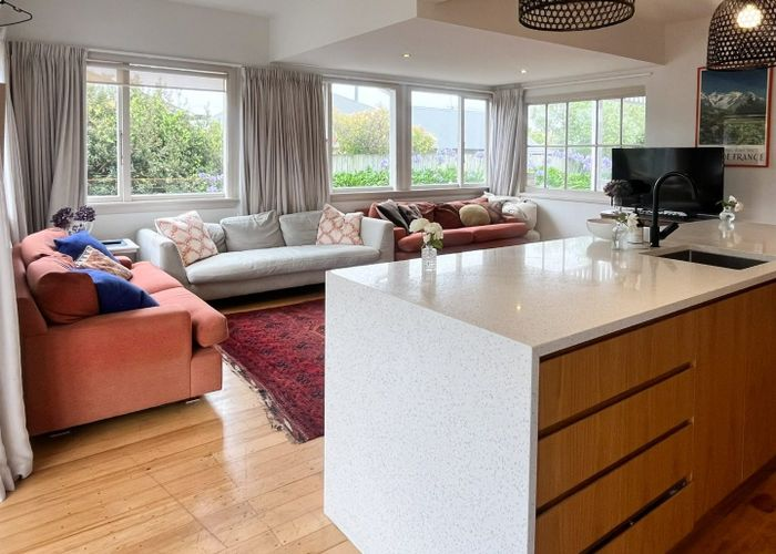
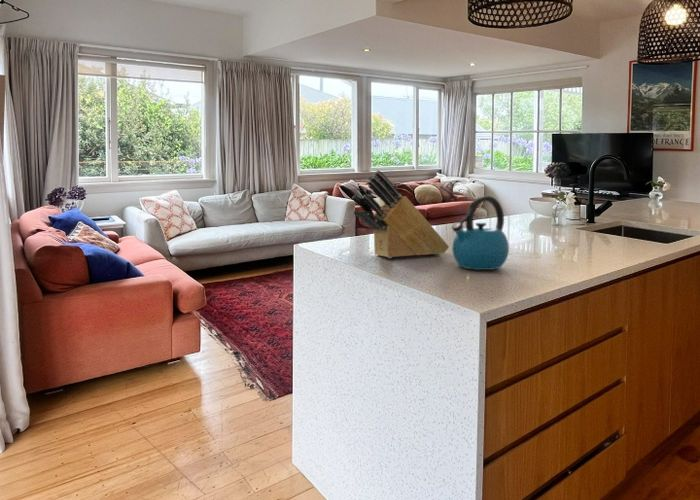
+ knife block (400, 213)
+ kettle (478, 232)
